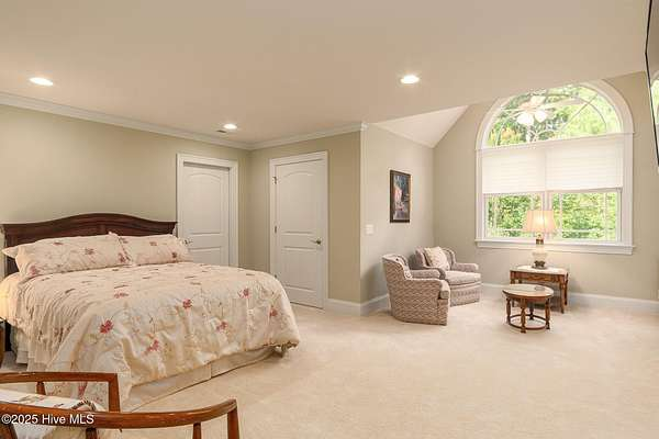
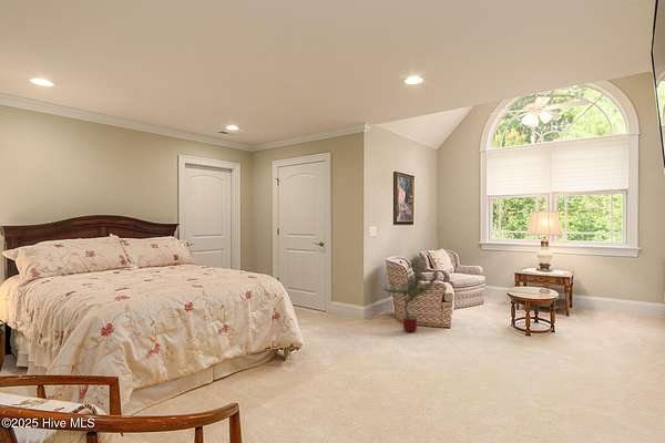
+ potted tree (411, 293)
